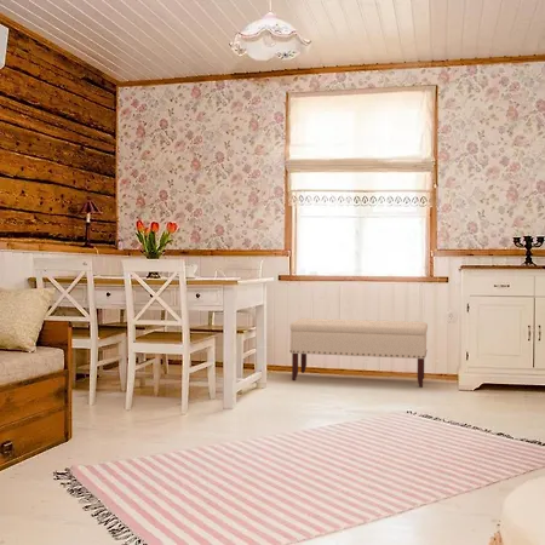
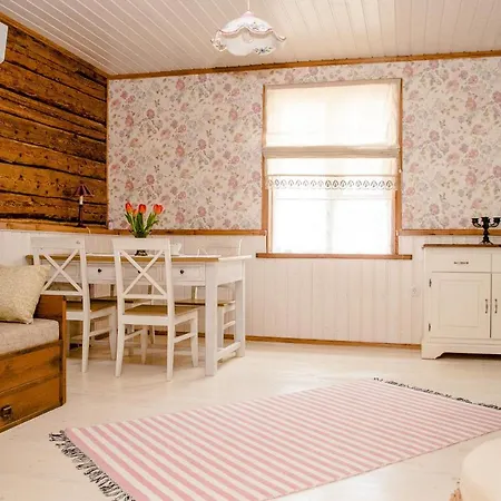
- bench (358, 350)
